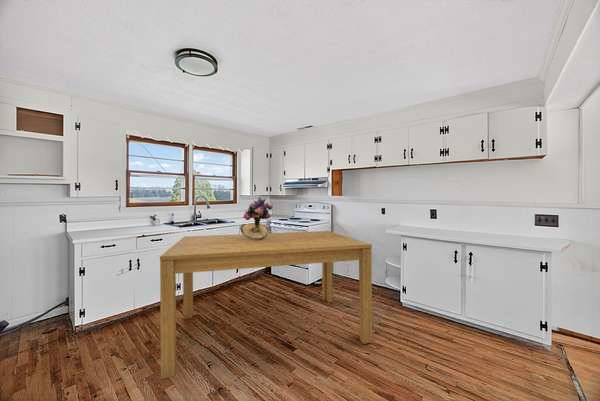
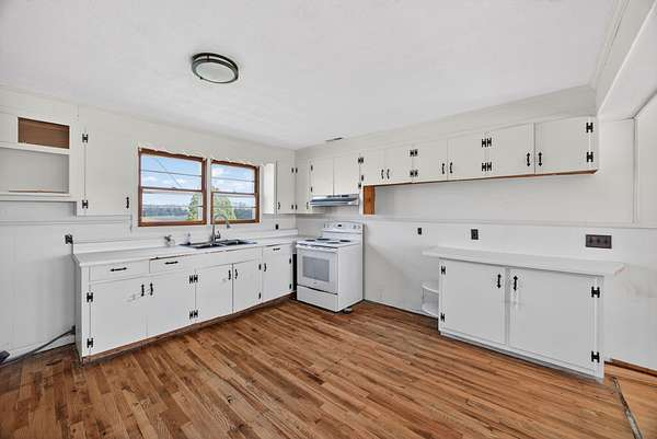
- dining table (268, 266)
- bouquet (256, 218)
